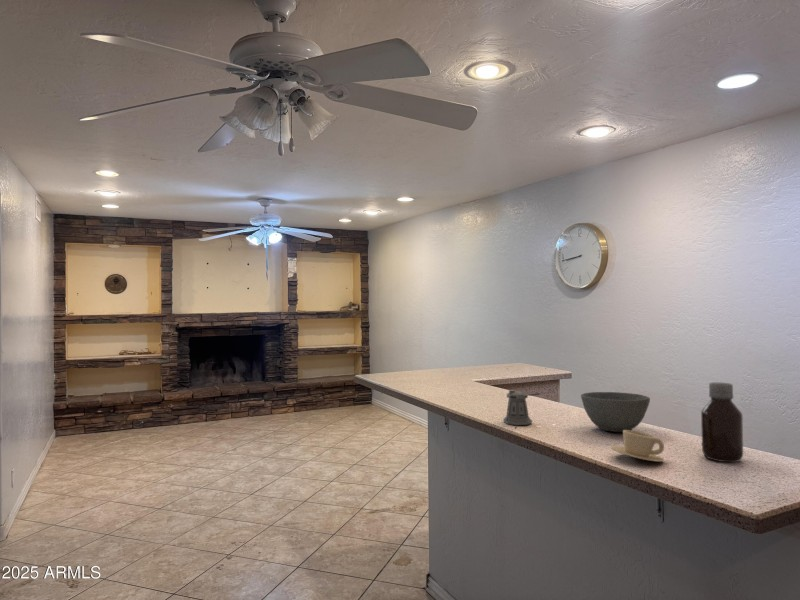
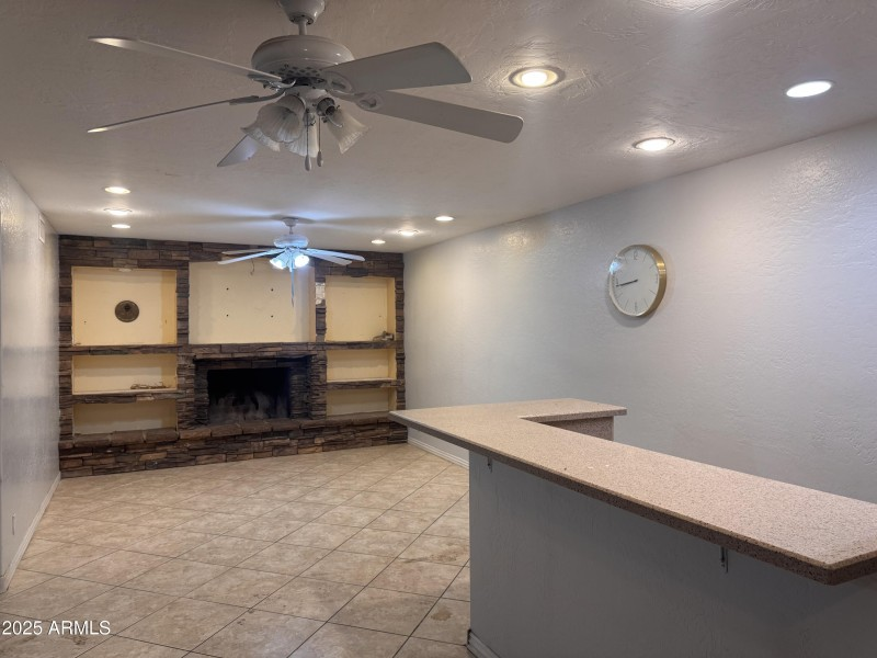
- bowl (615, 412)
- bottle (721, 421)
- cup (638, 445)
- pepper shaker (520, 405)
